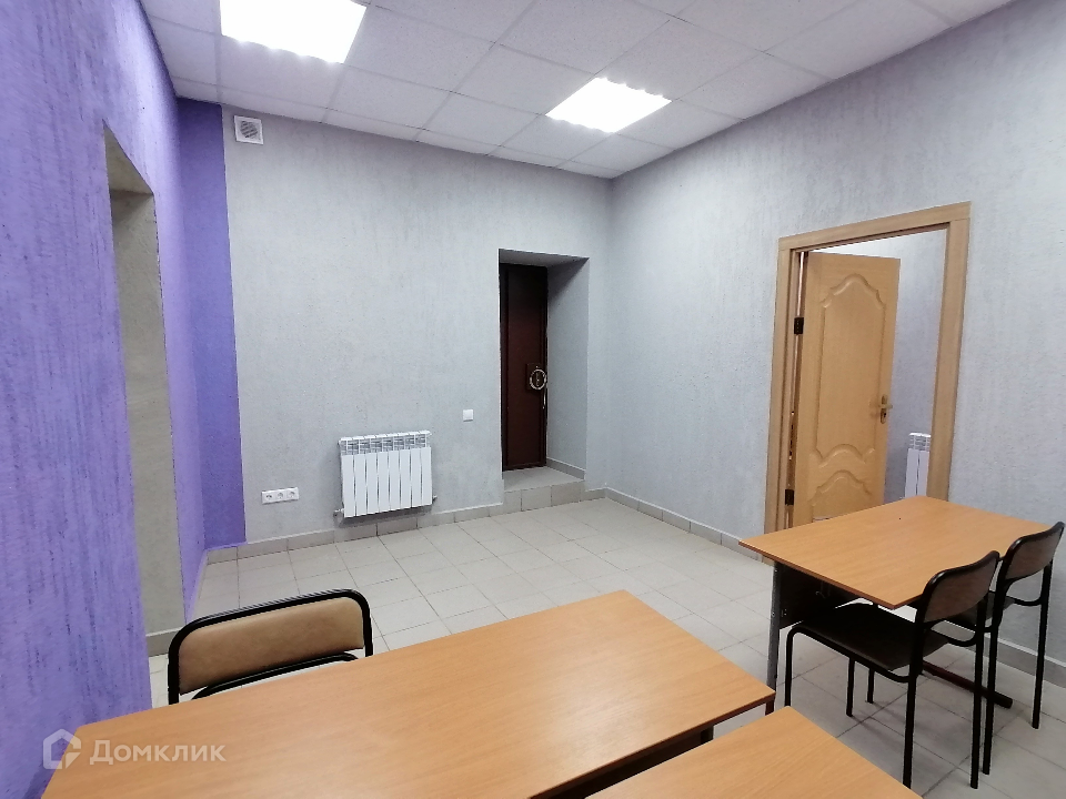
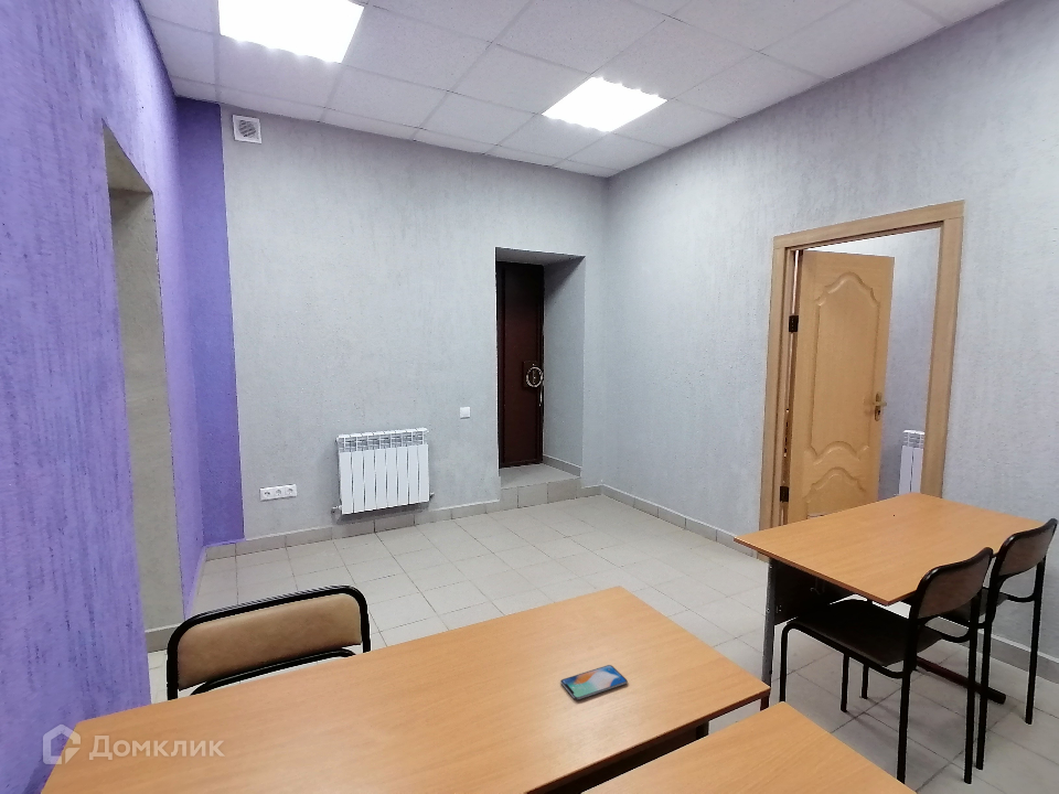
+ smartphone (593, 682)
